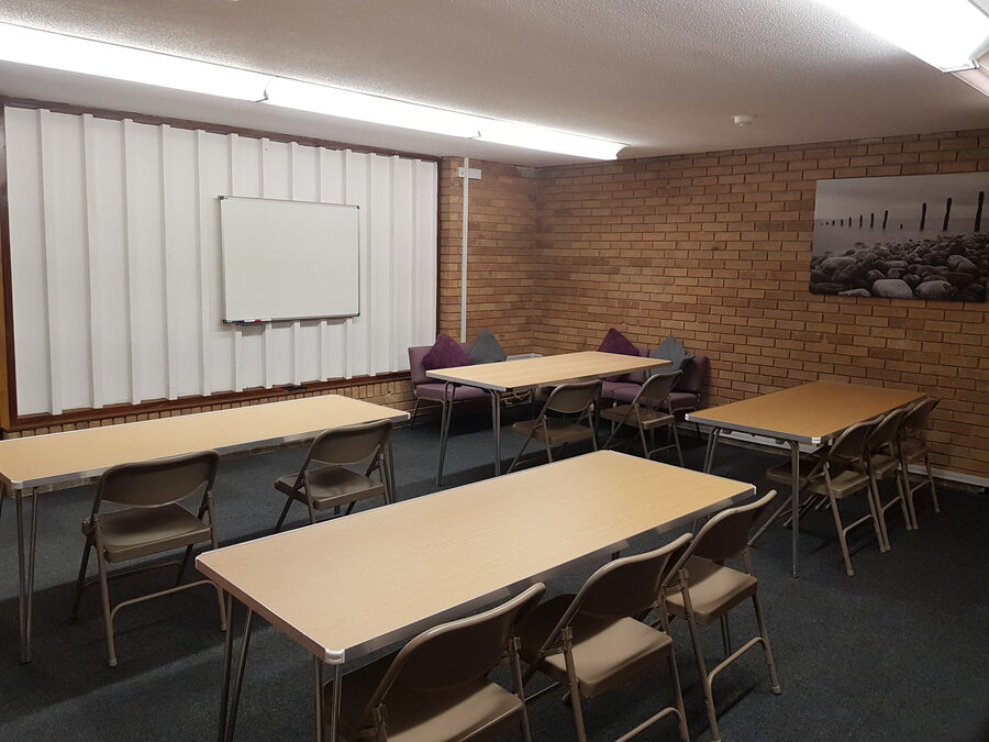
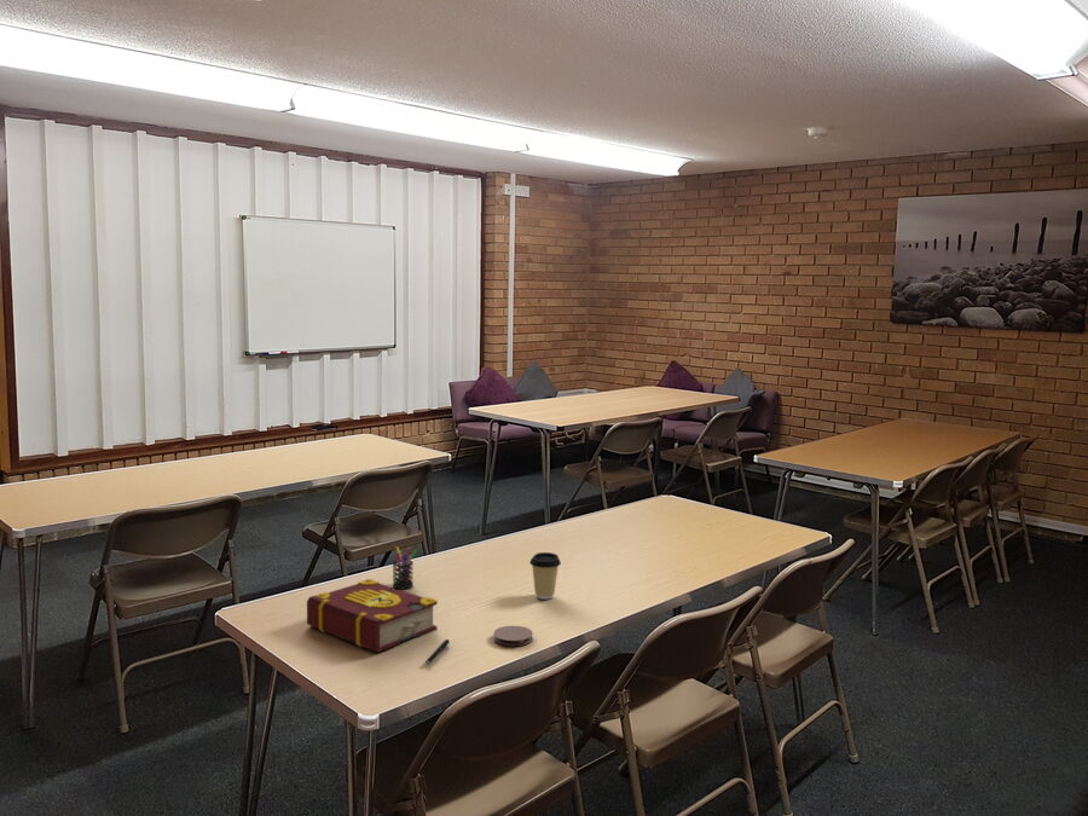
+ book (372, 613)
+ pen (436, 652)
+ coffee cup (544, 575)
+ pen holder (405, 565)
+ coaster (513, 635)
